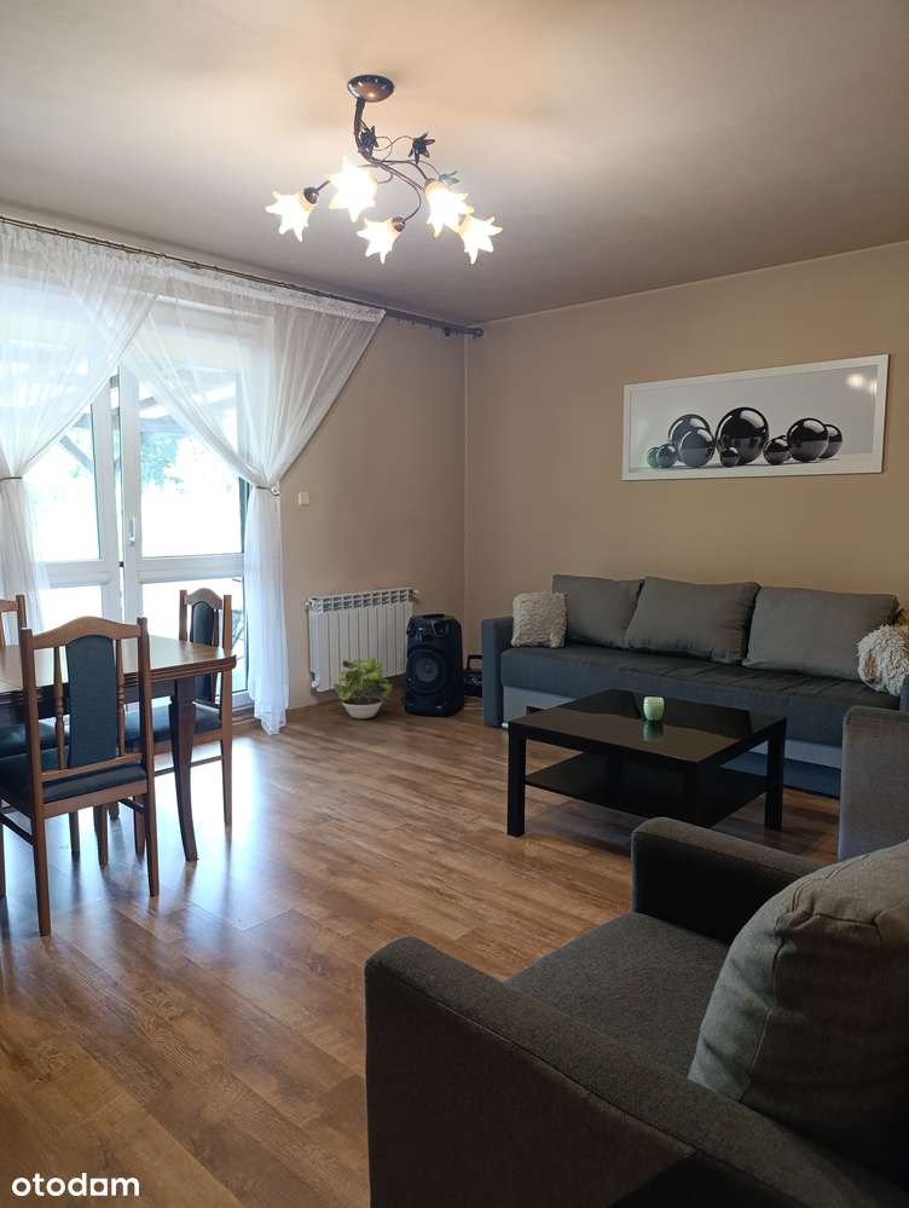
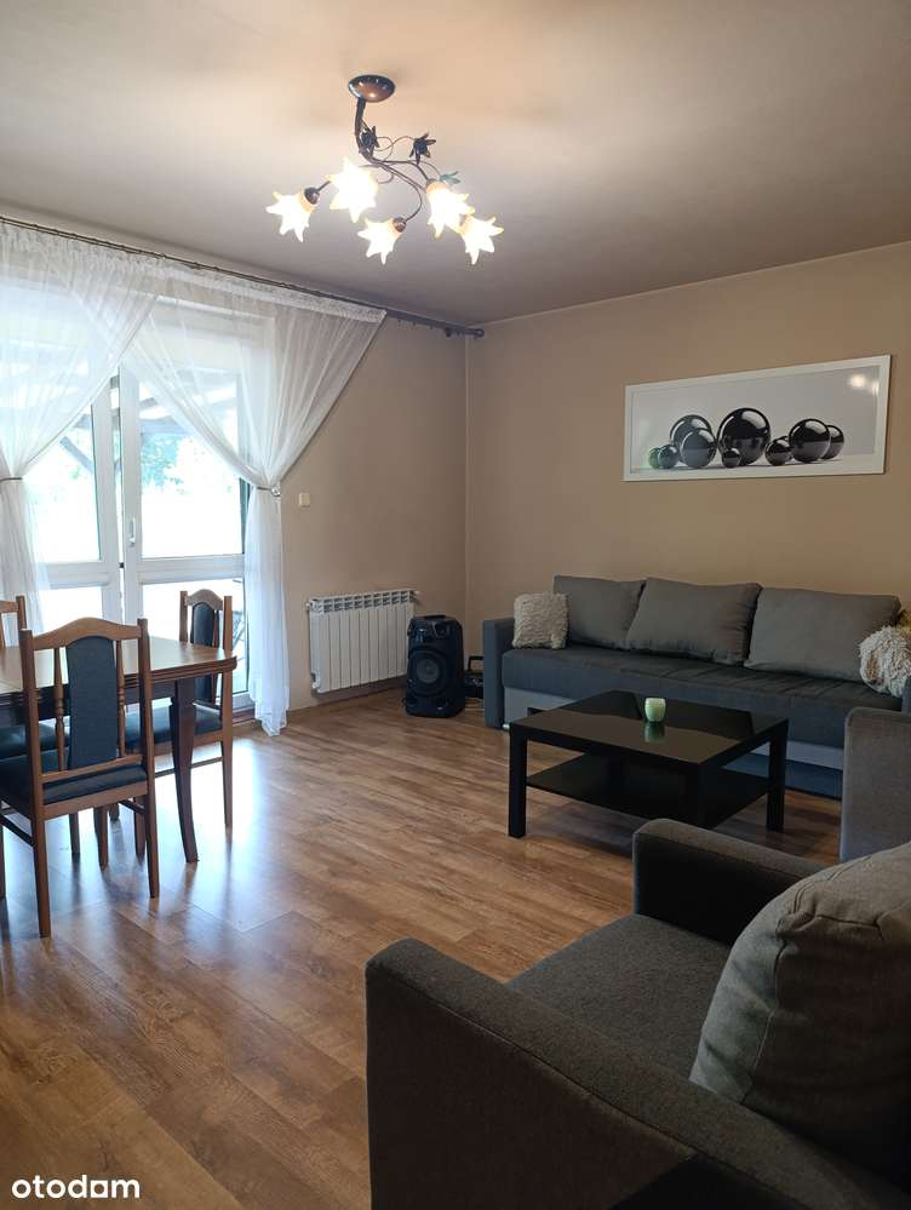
- potted plant (363, 686)
